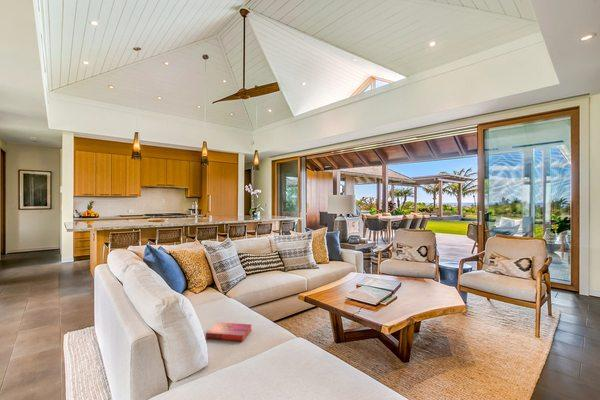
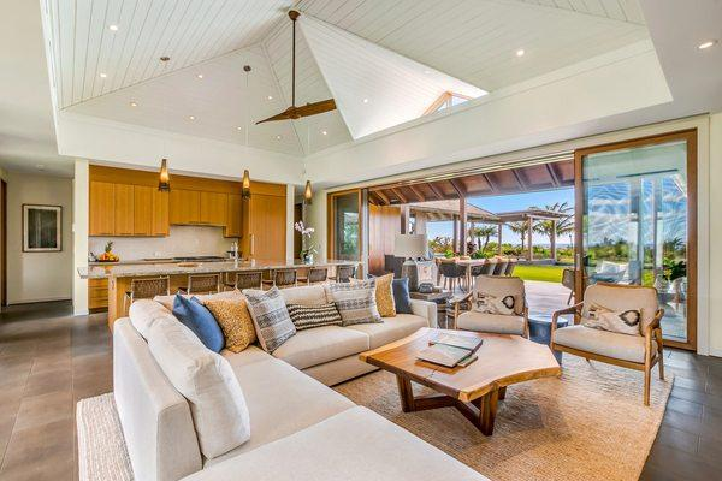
- hardback book (229, 331)
